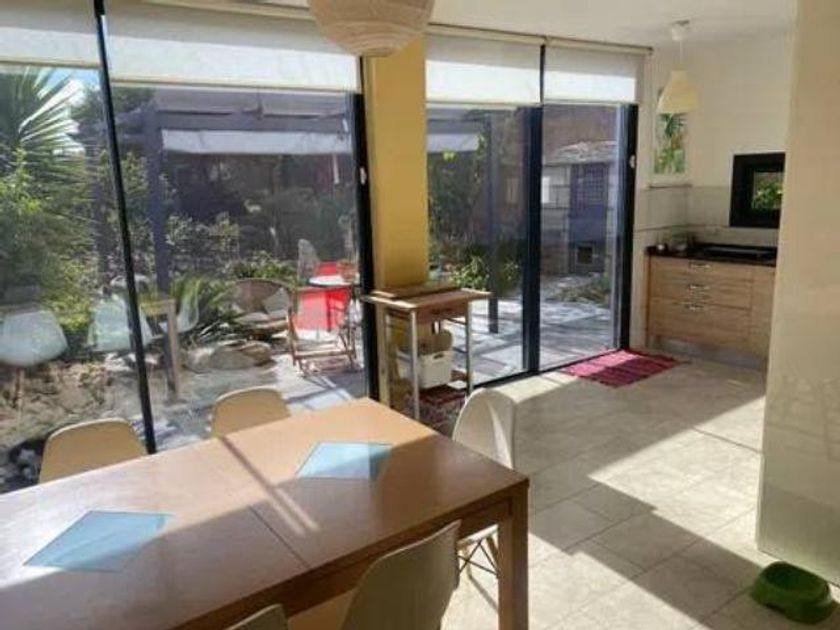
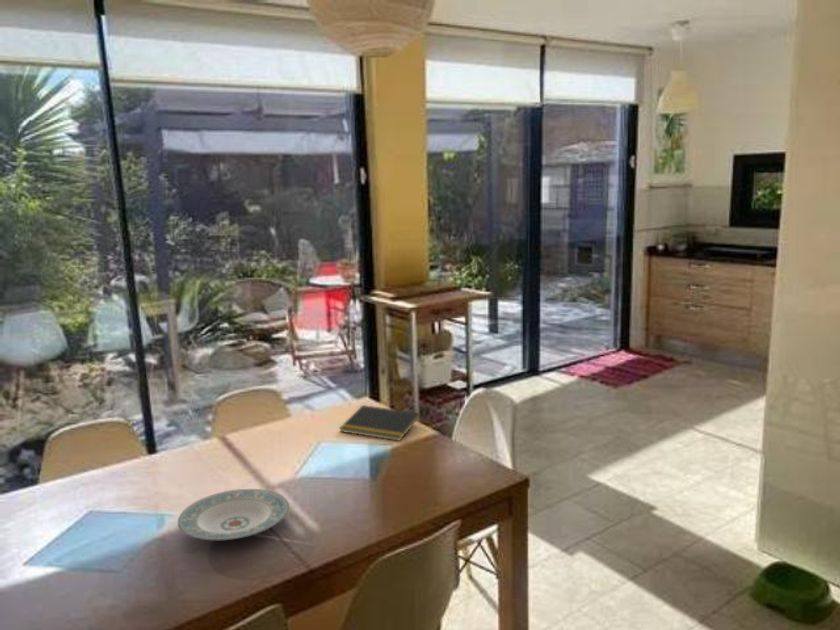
+ plate (234, 518)
+ notepad (380, 422)
